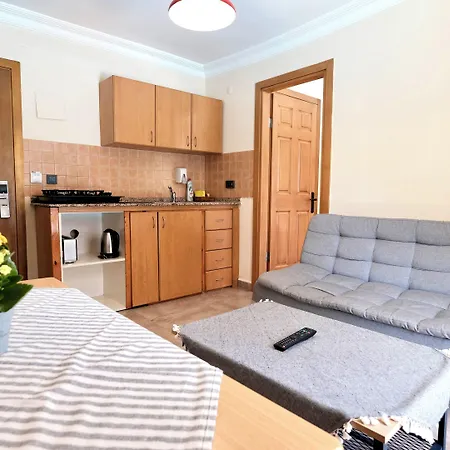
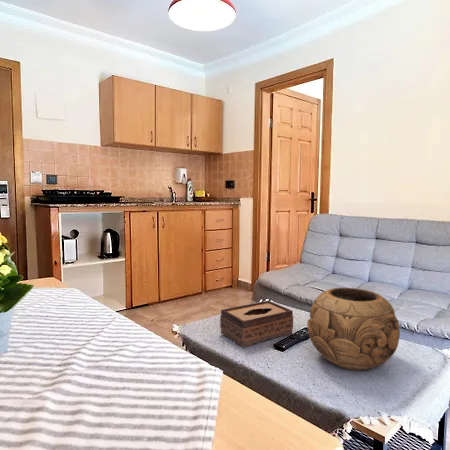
+ tissue box (256, 322)
+ decorative bowl (351, 326)
